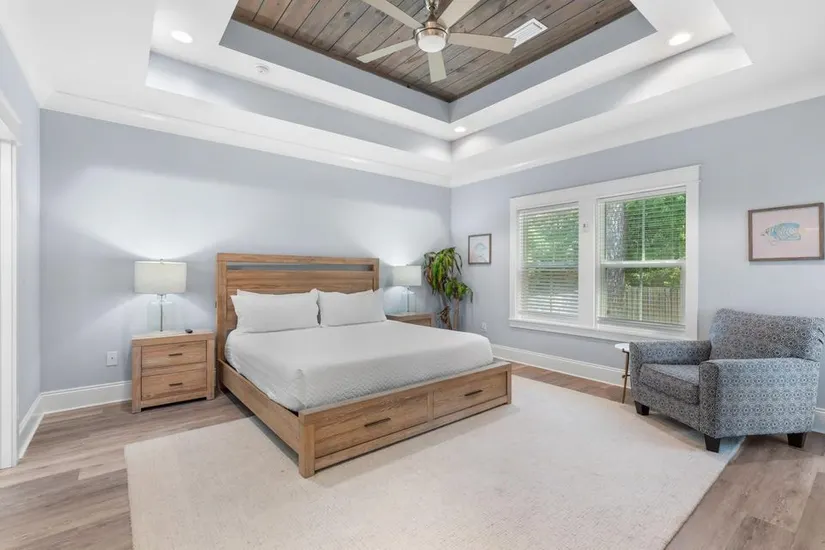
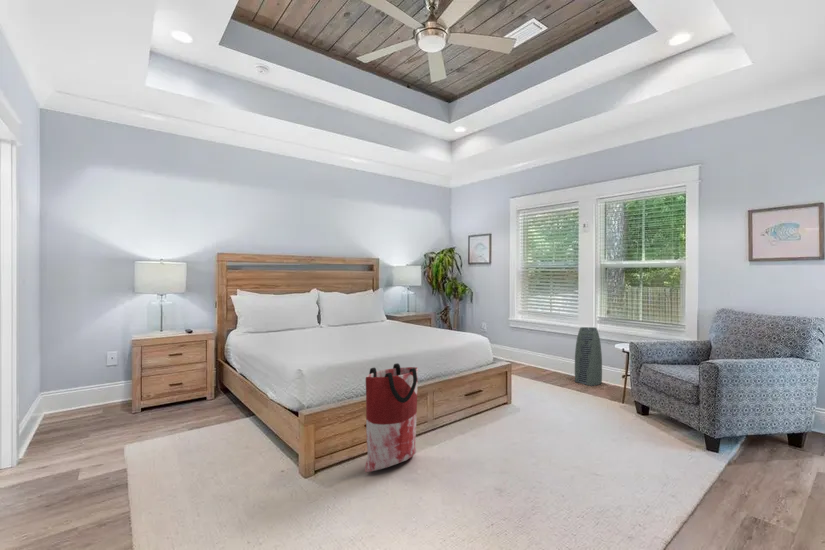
+ air purifier (588, 354)
+ bag (392, 416)
